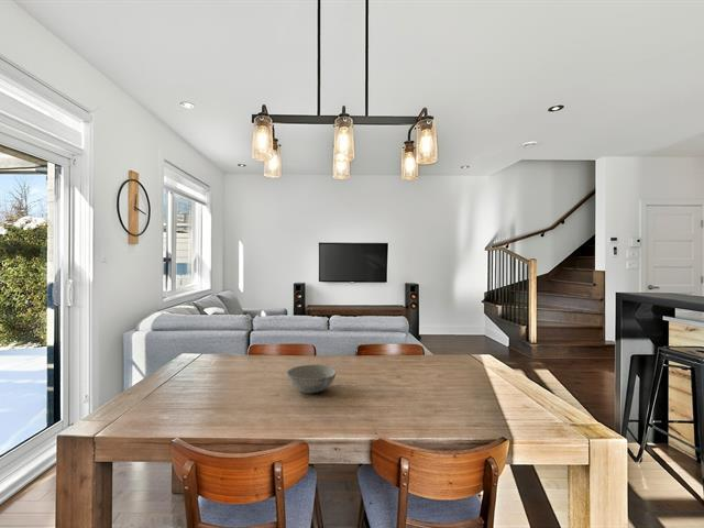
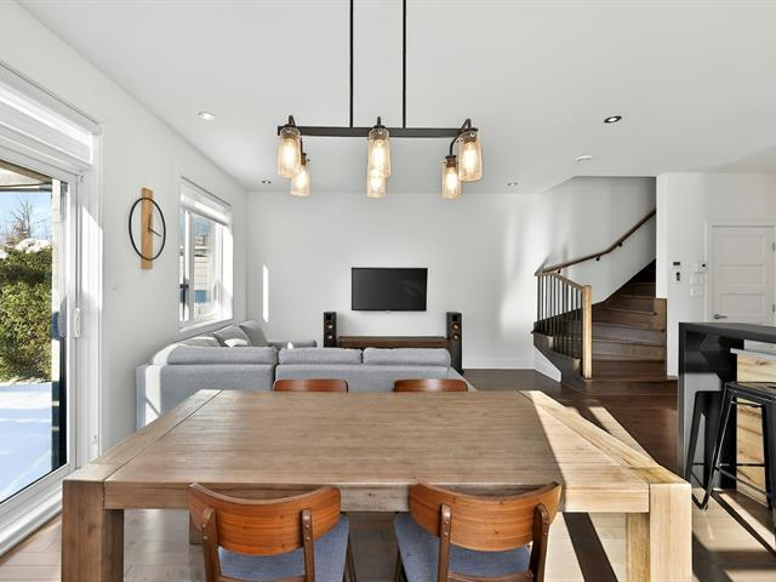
- bowl (311, 381)
